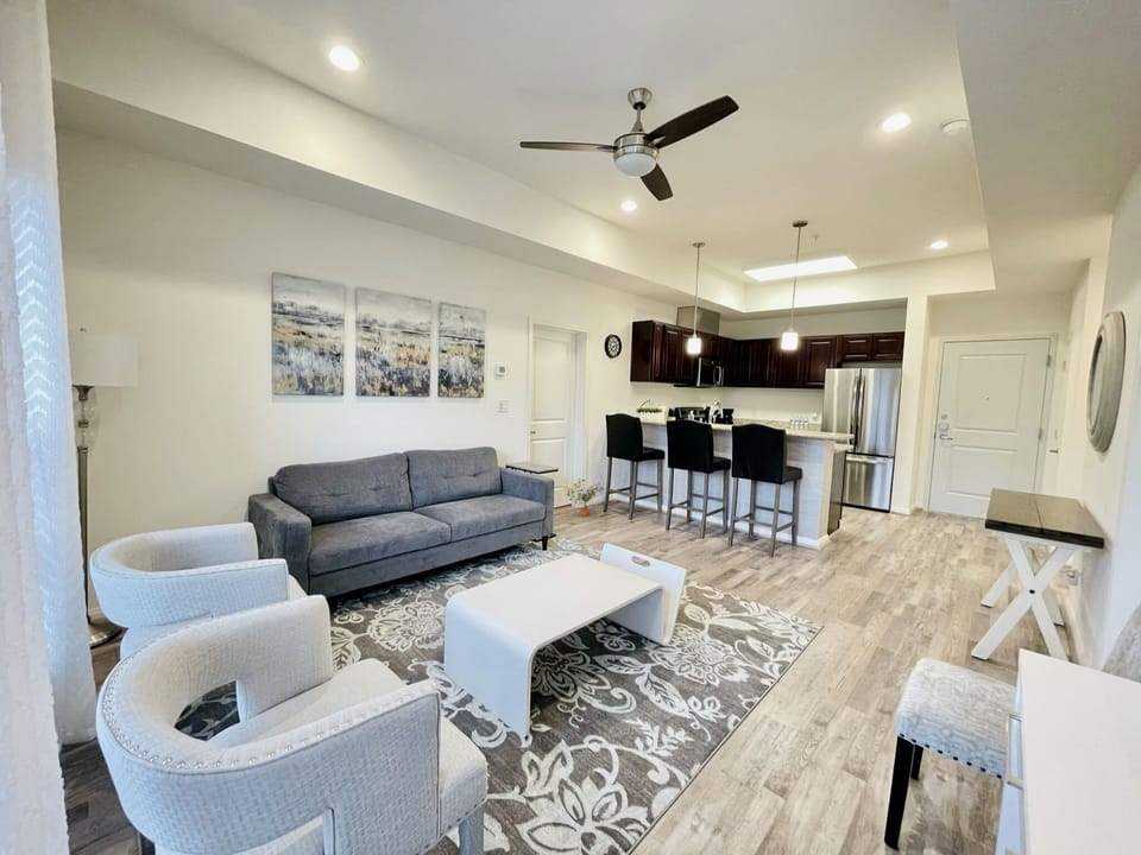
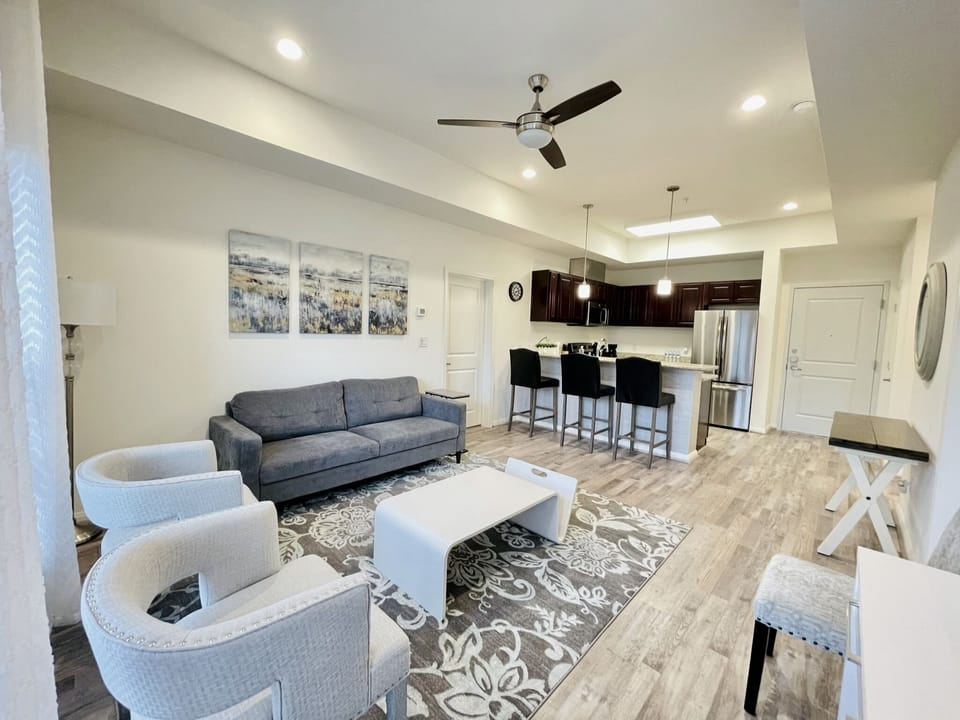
- potted plant (584, 498)
